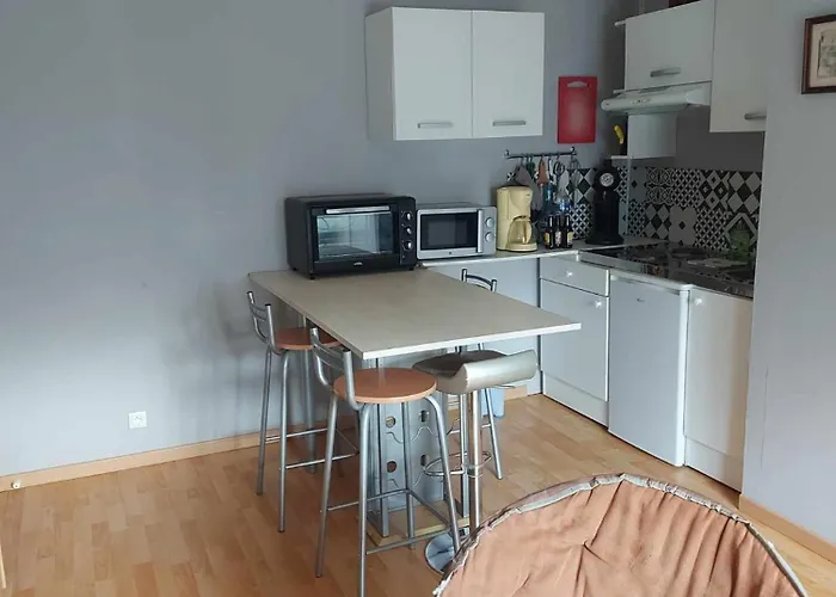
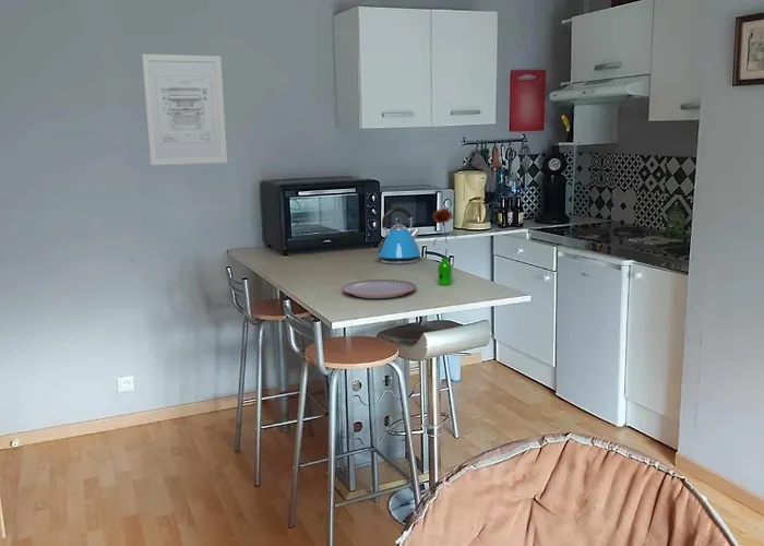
+ kettle (397, 234)
+ plate (379, 289)
+ wall art (186, 109)
+ flower (445, 251)
